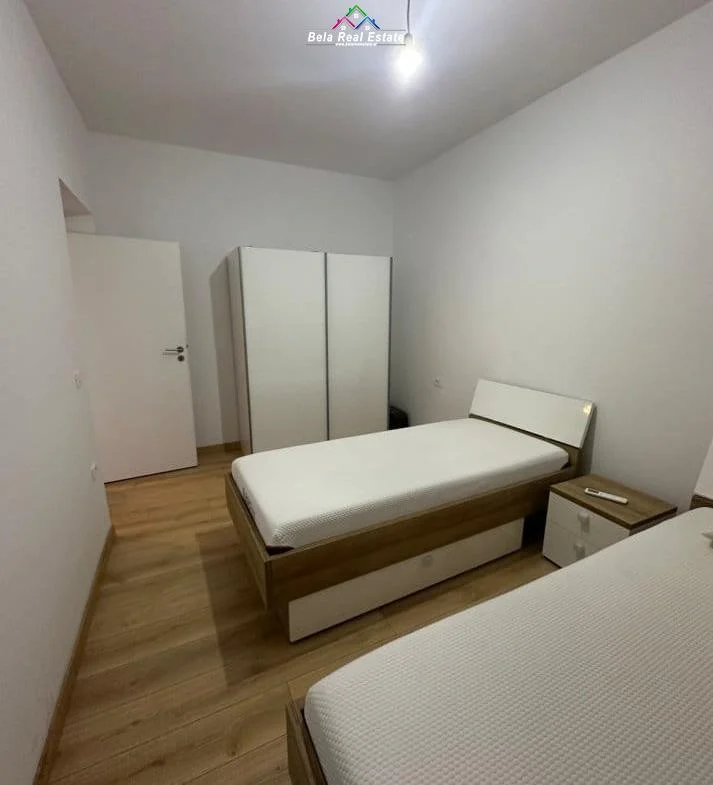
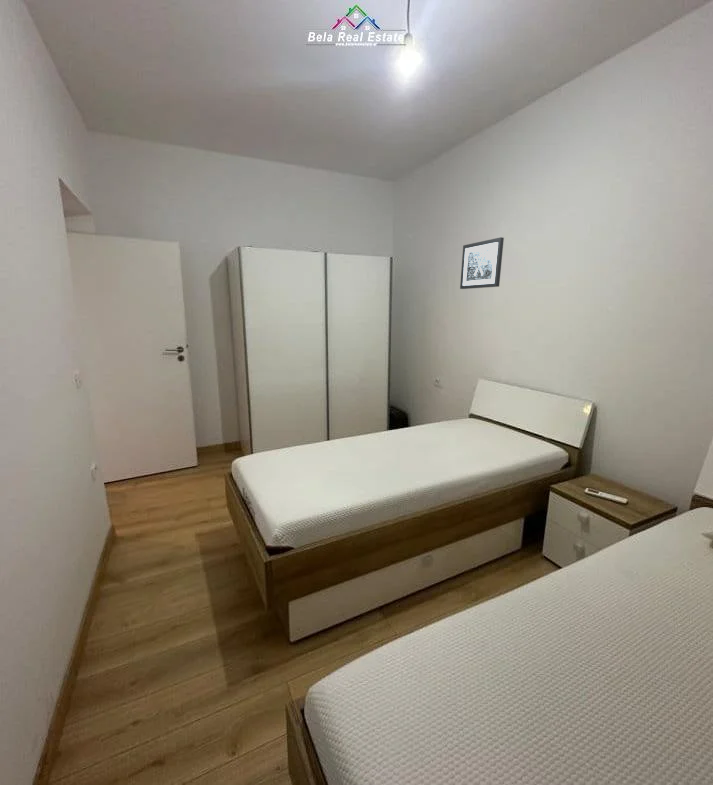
+ wall art (480, 265)
